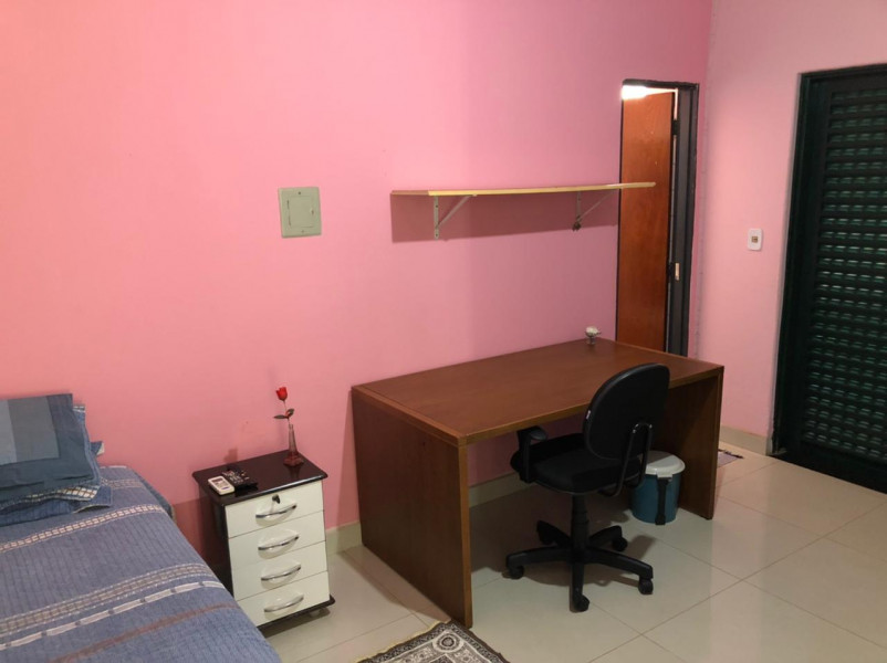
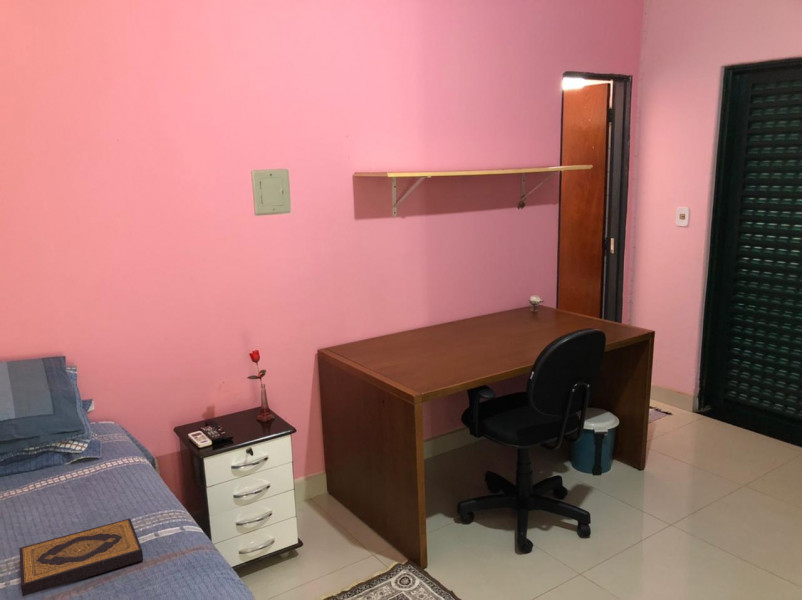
+ hardback book (81, 554)
